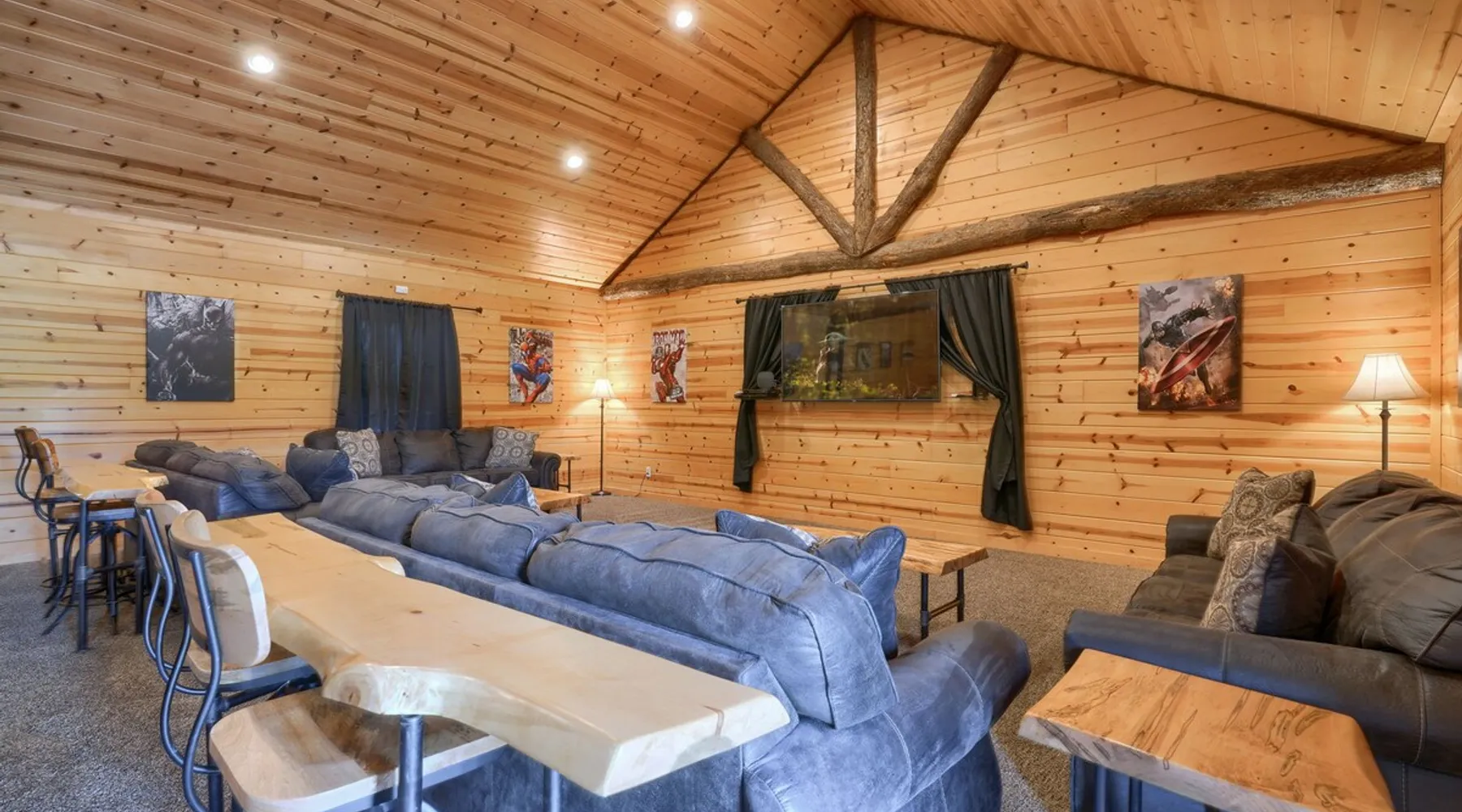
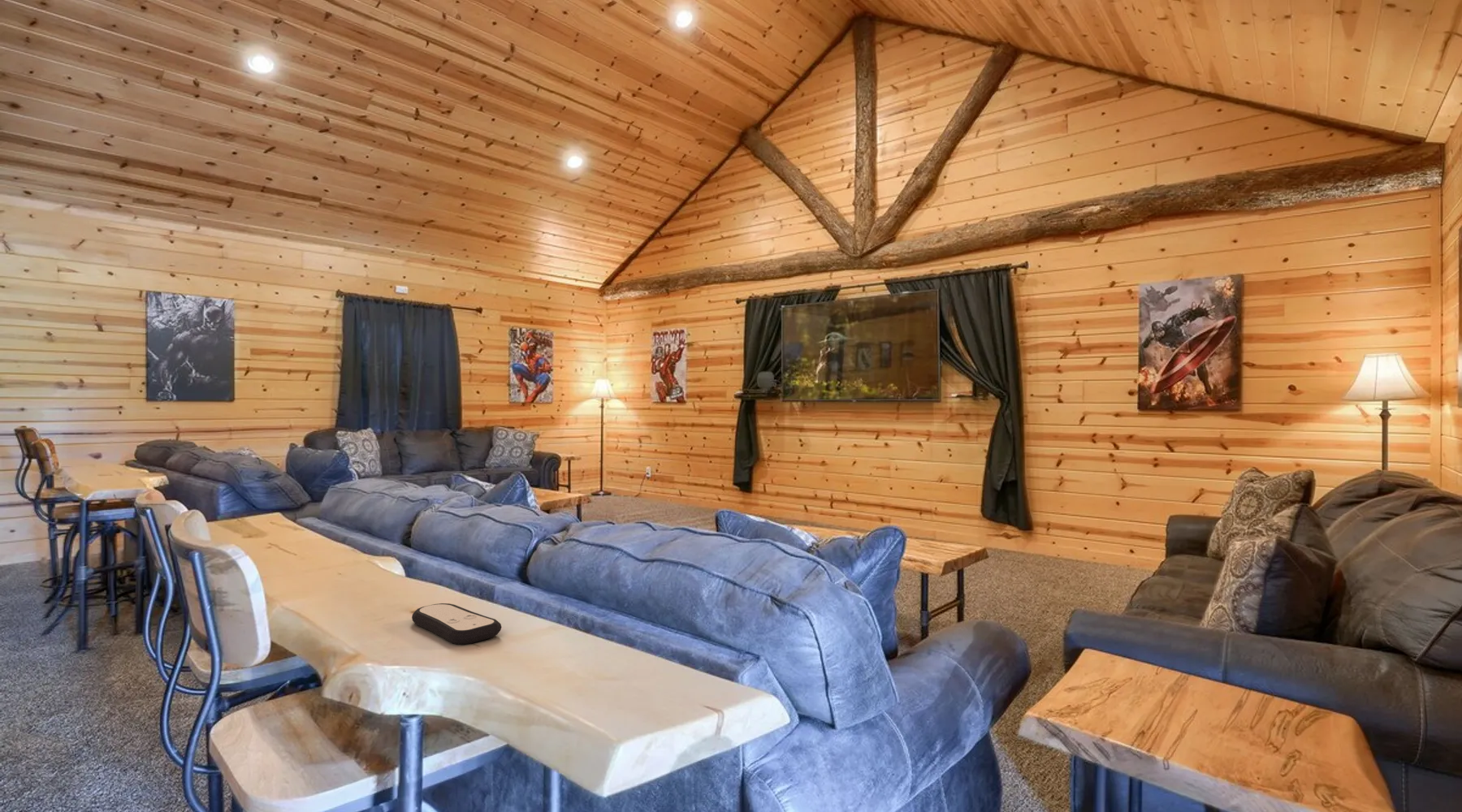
+ remote control (453, 621)
